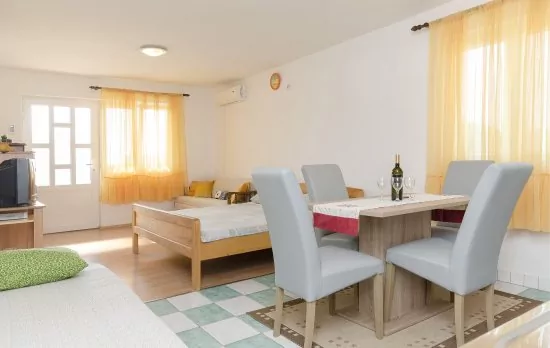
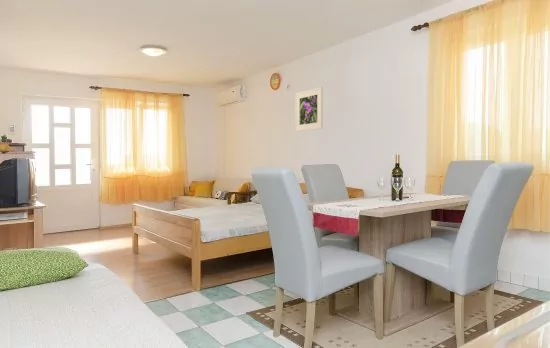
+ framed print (308, 110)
